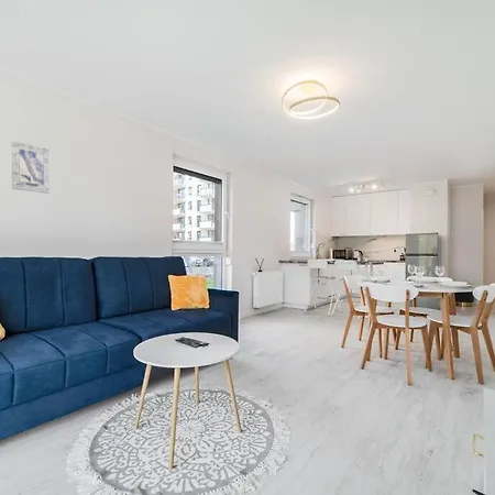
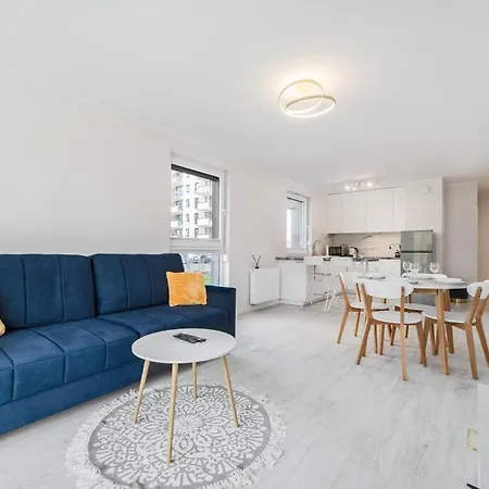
- wall art (31, 167)
